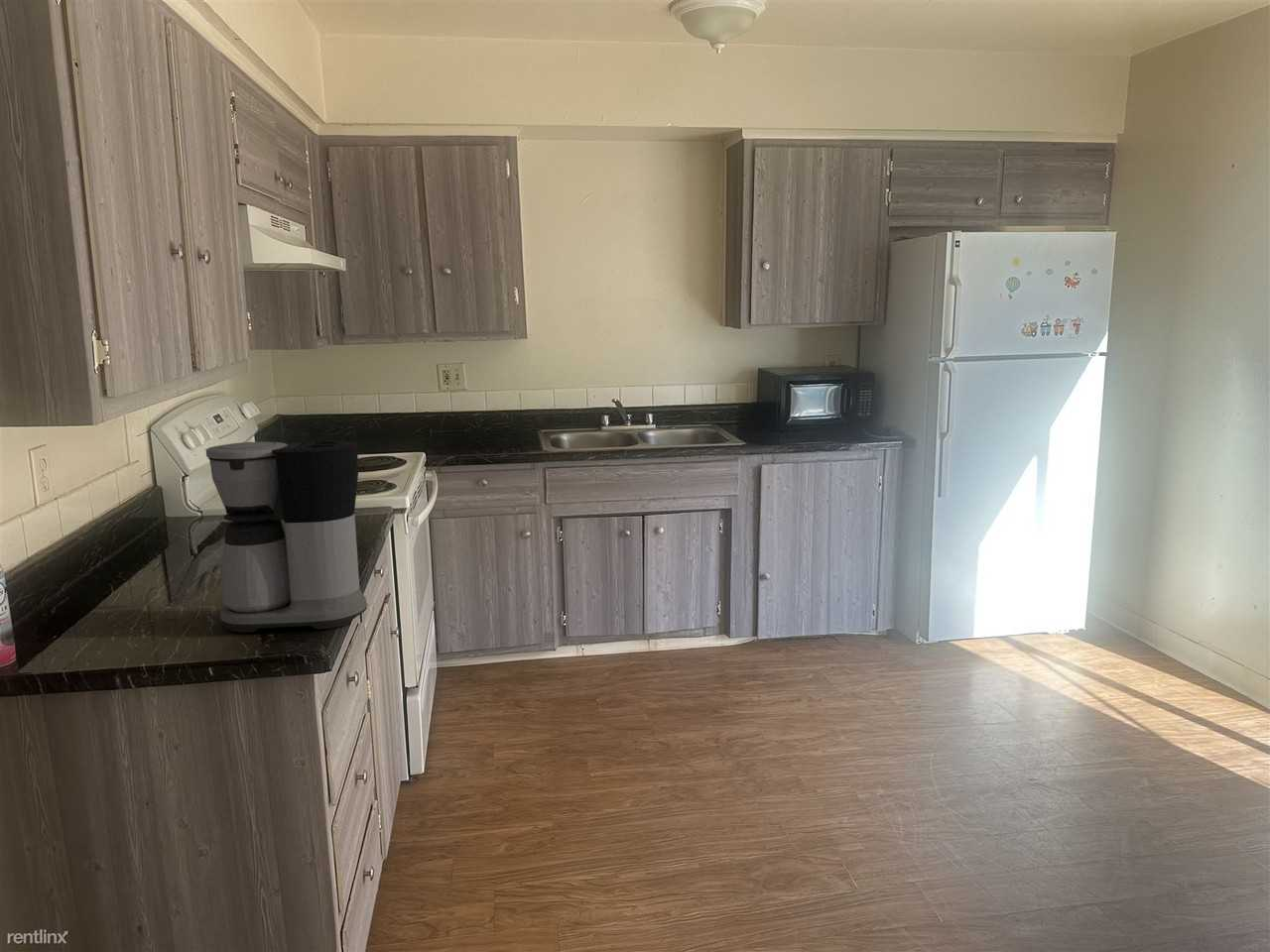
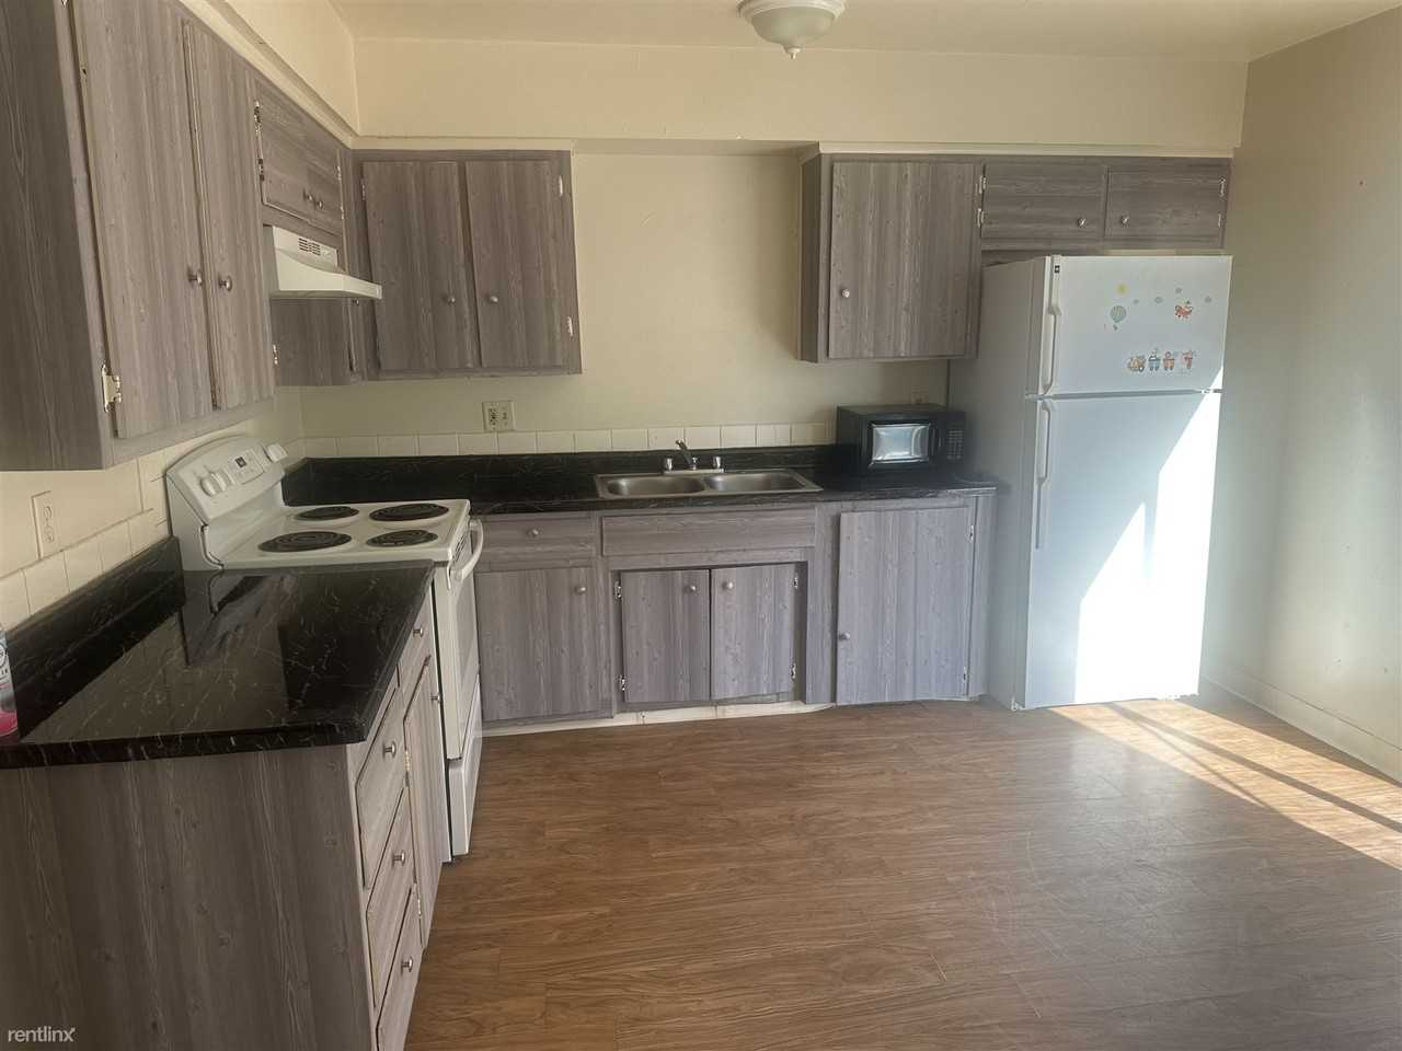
- coffee maker (292, 530)
